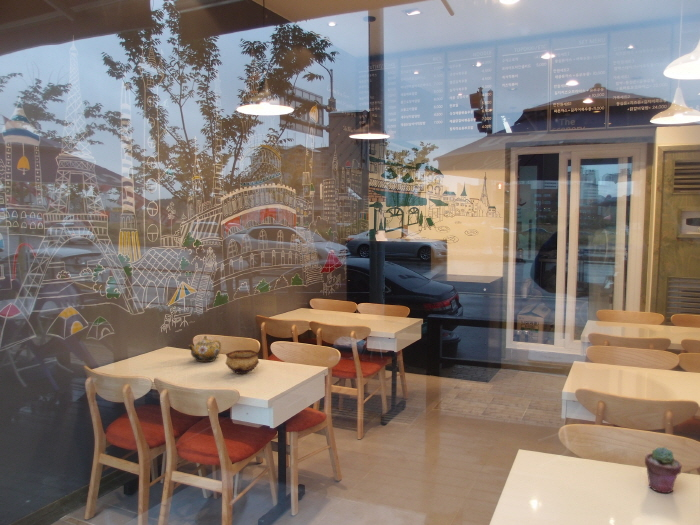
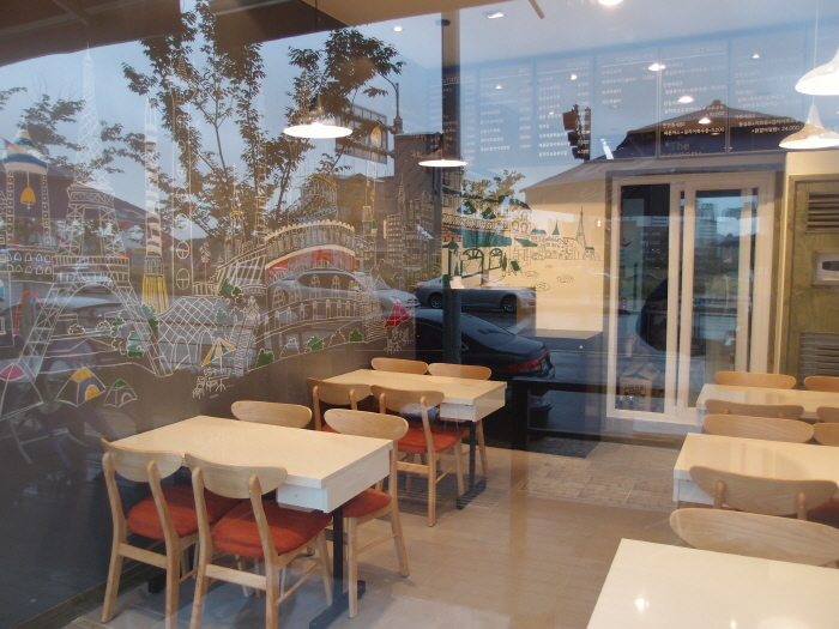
- bowl (242, 363)
- teapot (205, 348)
- potted succulent (662, 468)
